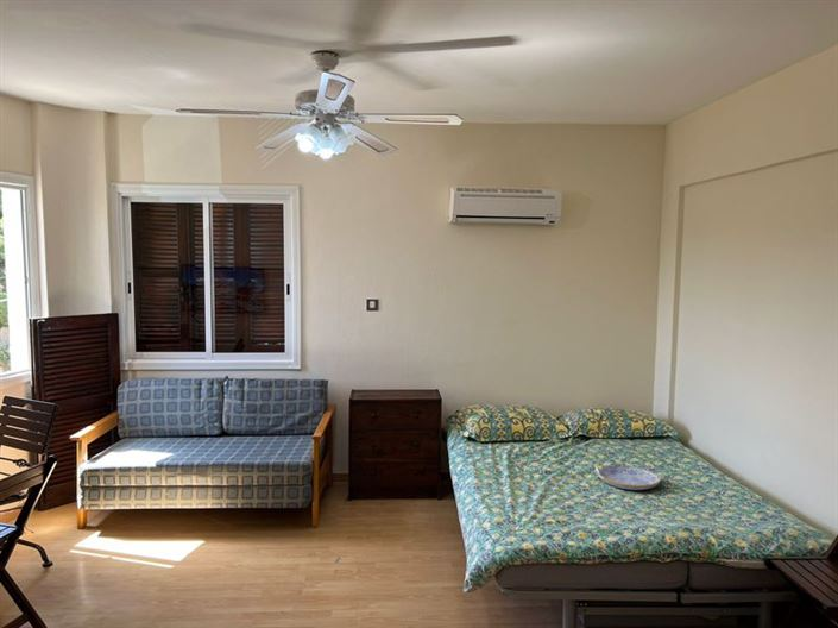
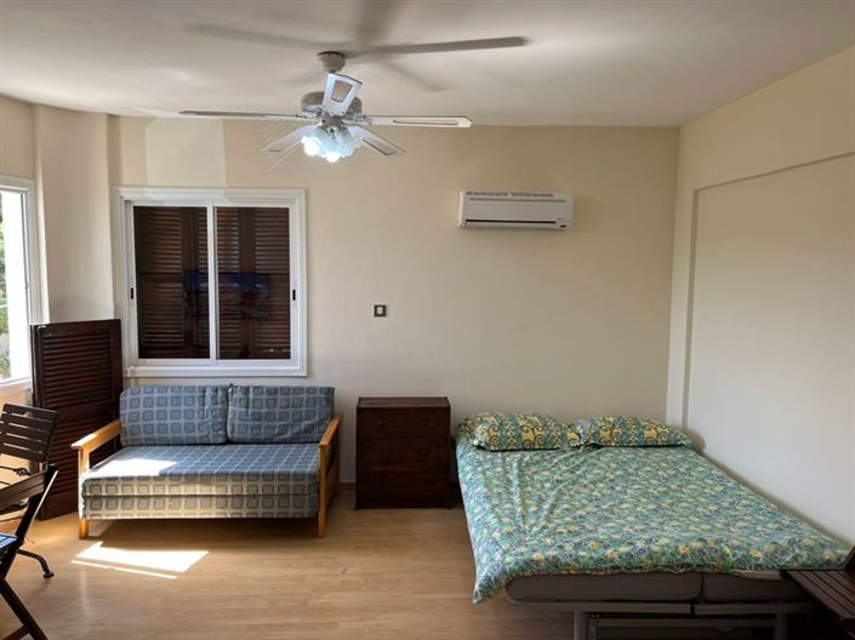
- serving tray (628, 476)
